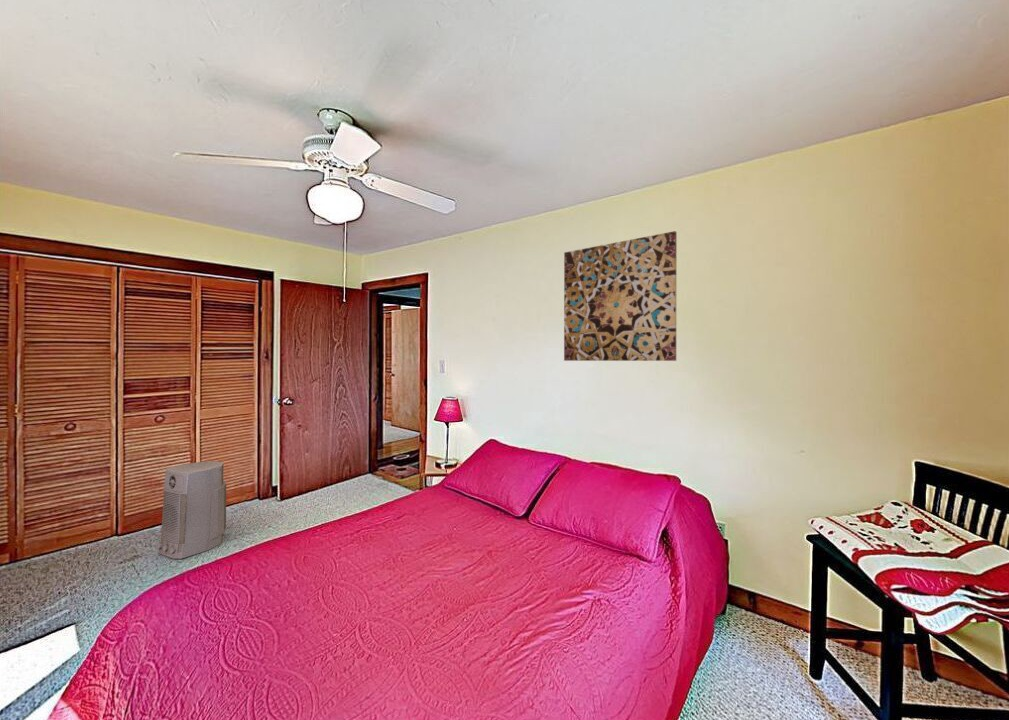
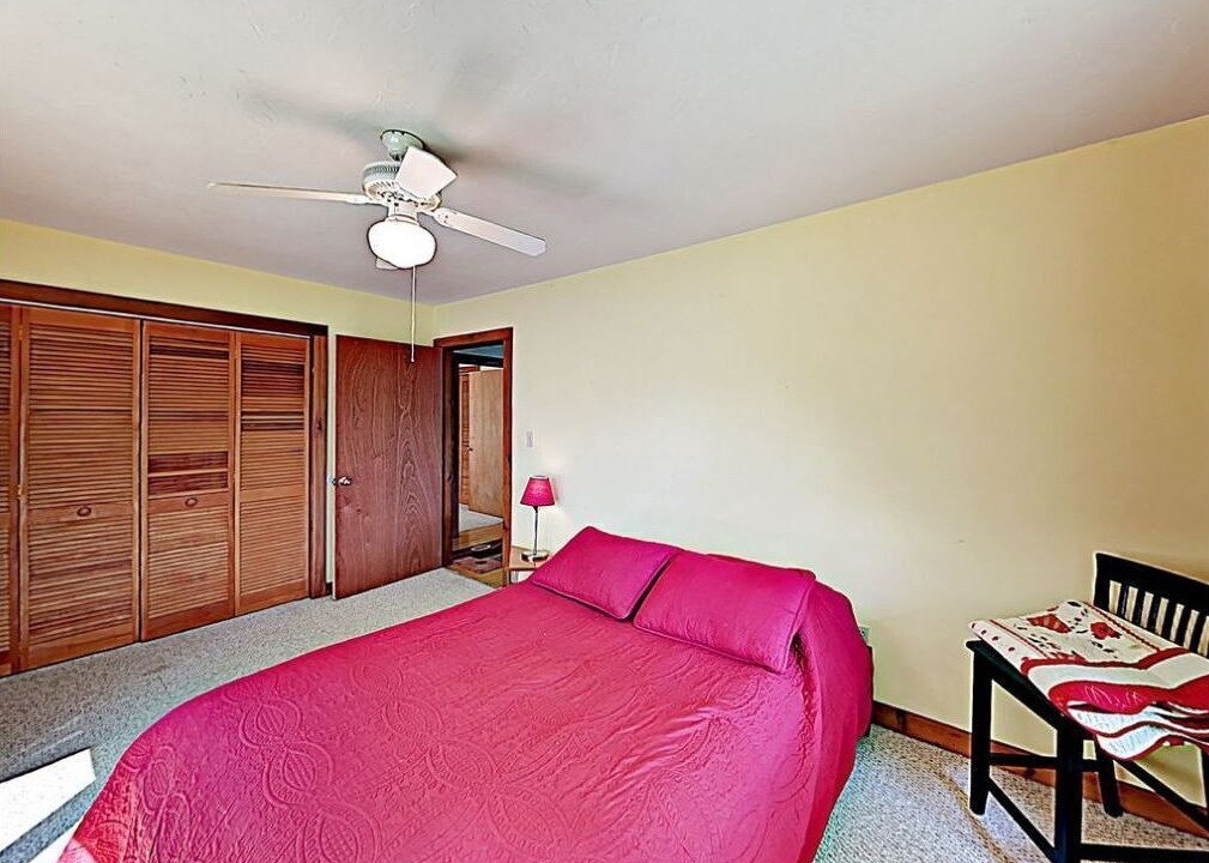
- air purifier (195, 506)
- wall art (615, 301)
